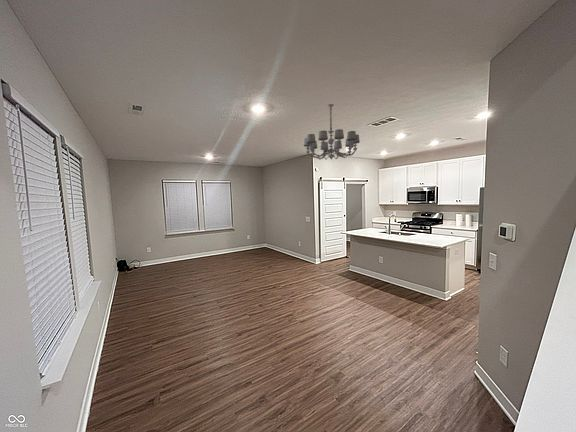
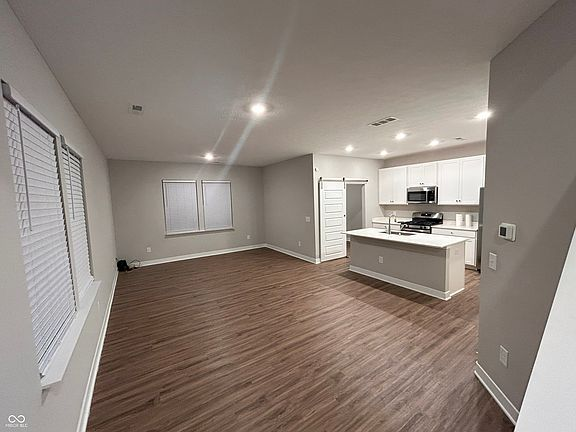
- chandelier (330, 133)
